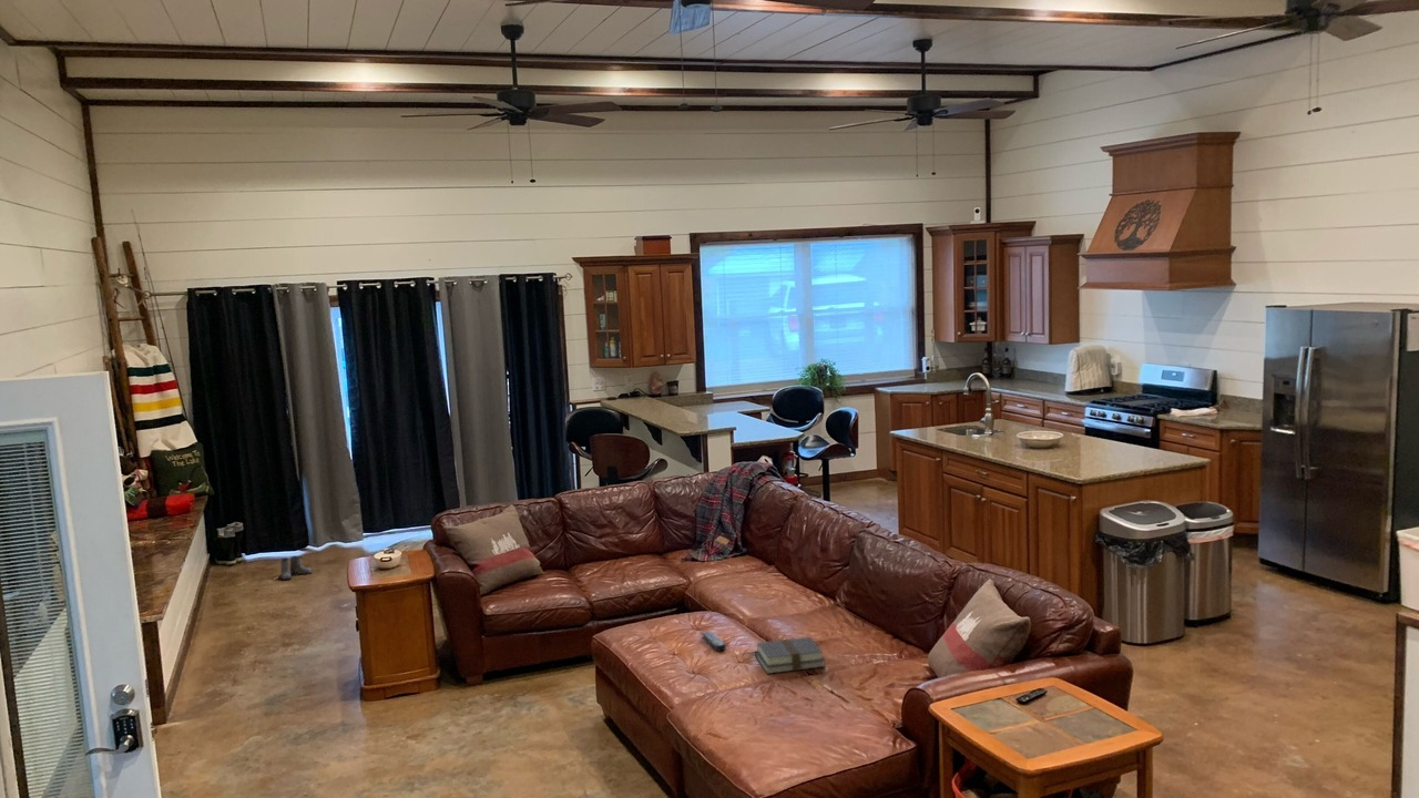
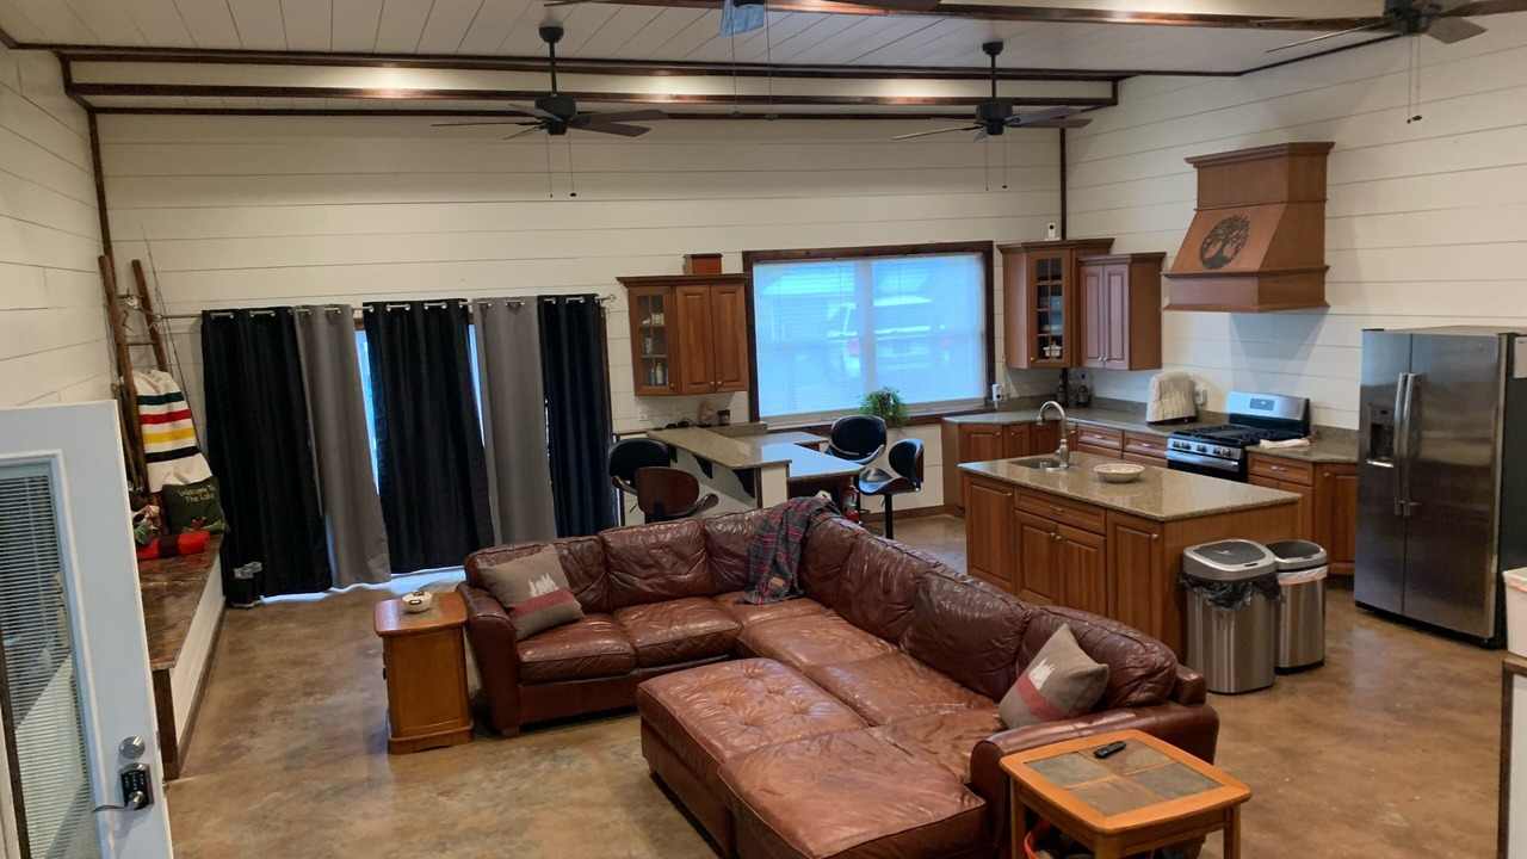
- book (789, 654)
- boots (292, 566)
- remote control (713, 640)
